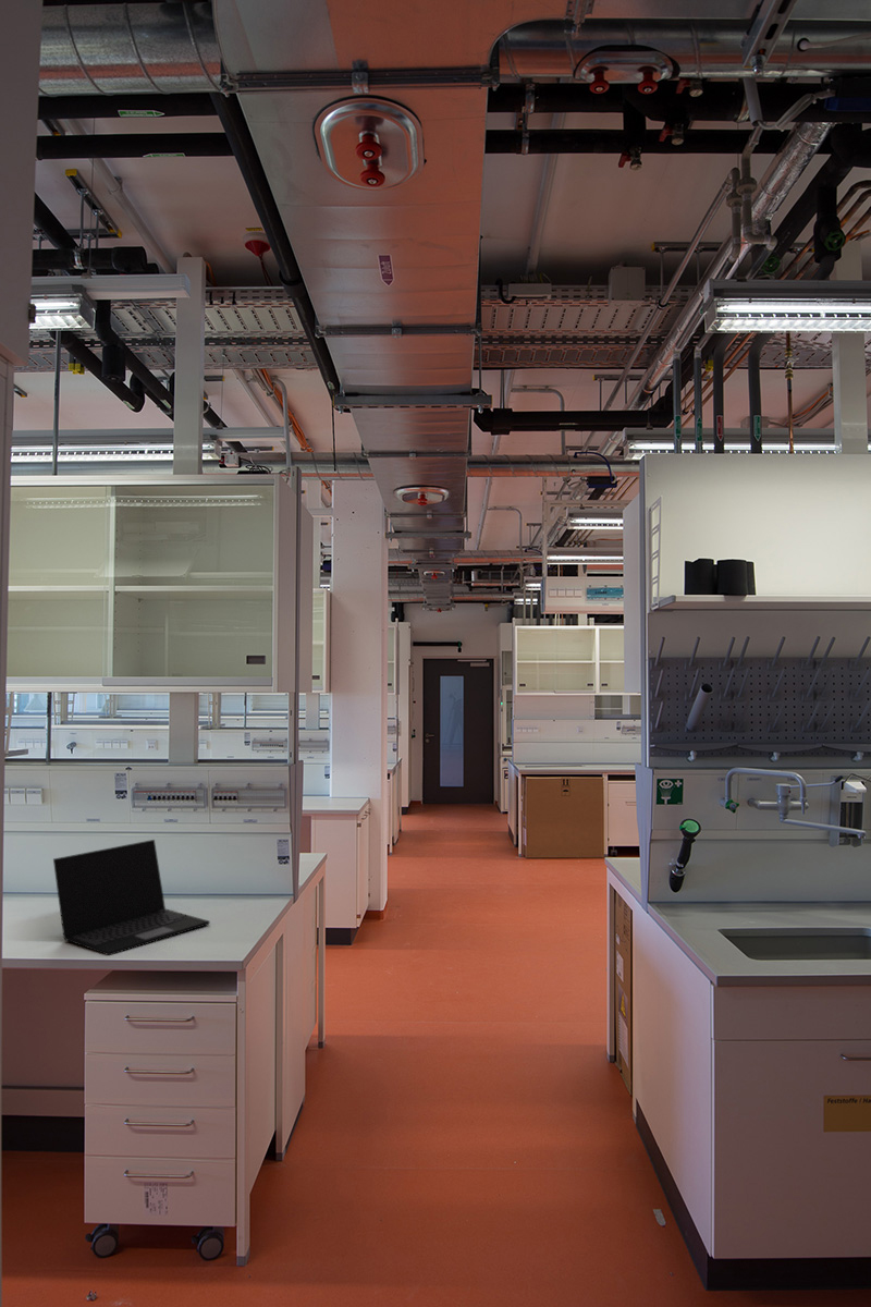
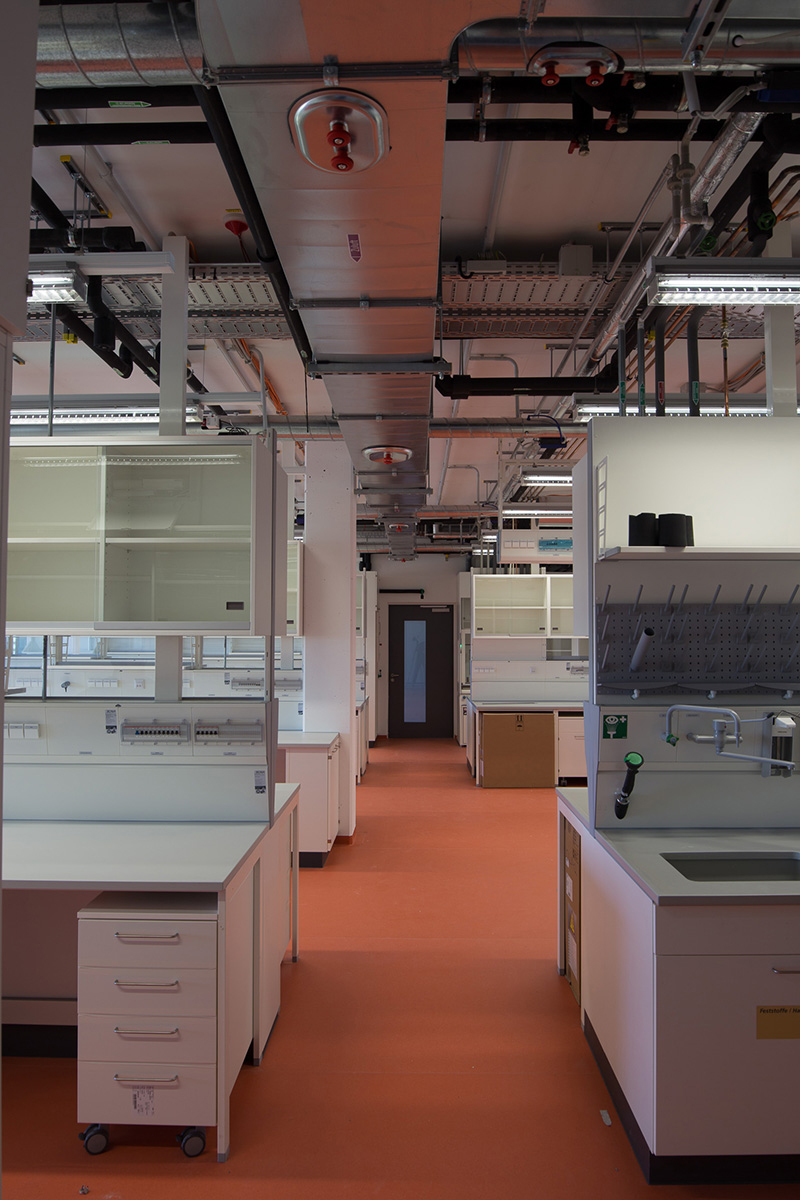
- laptop (133, 892)
